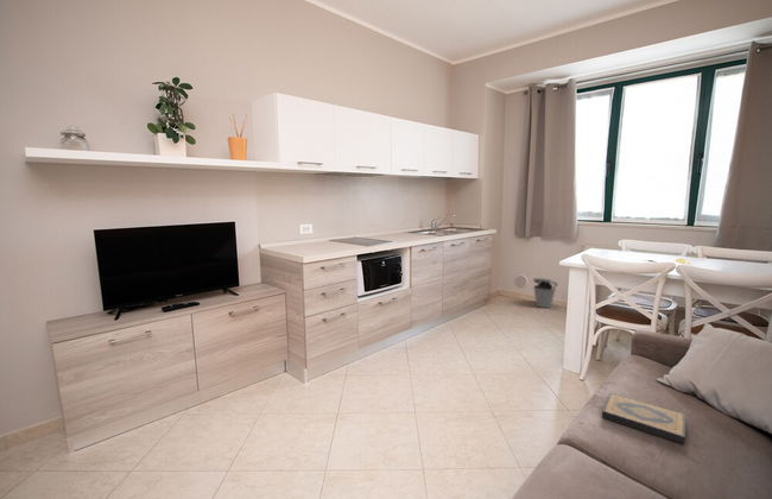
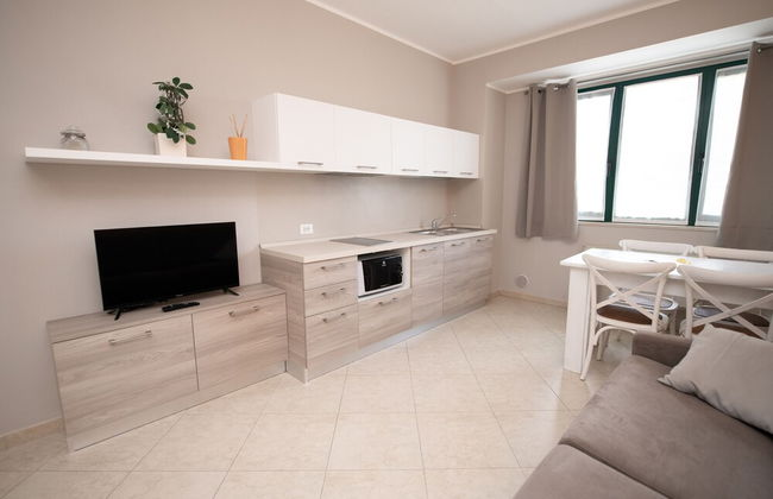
- trash can (544, 291)
- hardback book (643, 416)
